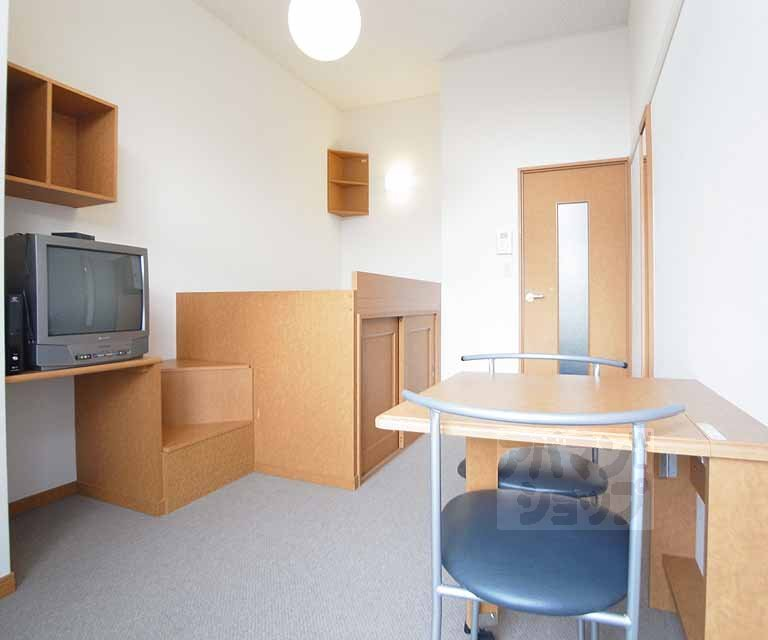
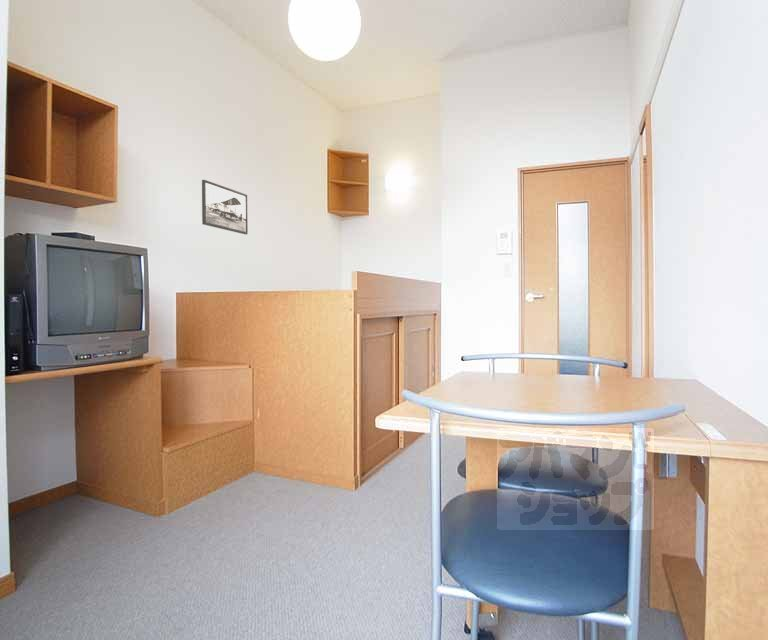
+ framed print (226, 208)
